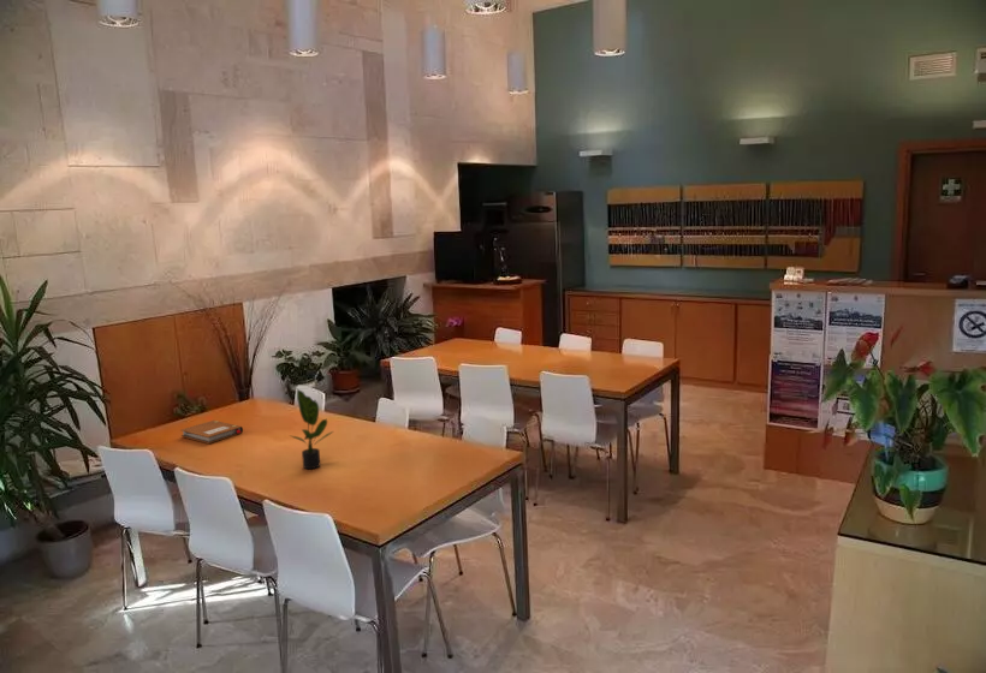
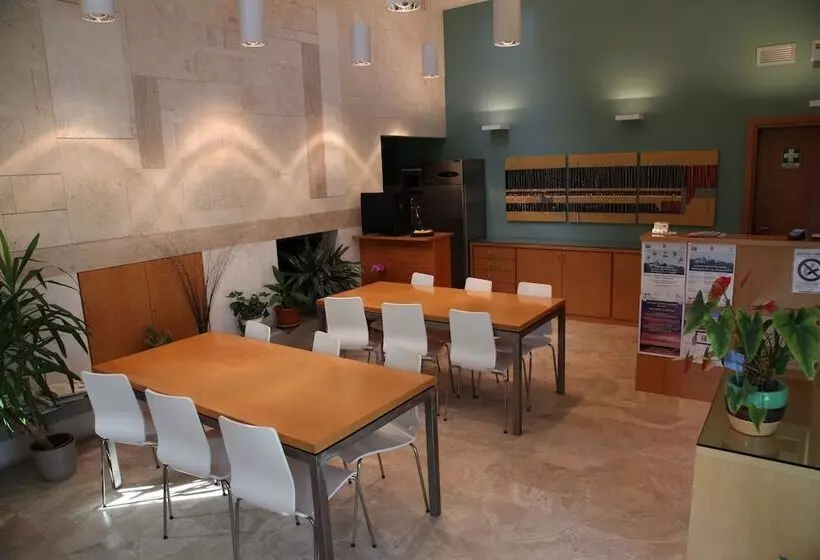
- notebook (213, 430)
- potted plant (311, 429)
